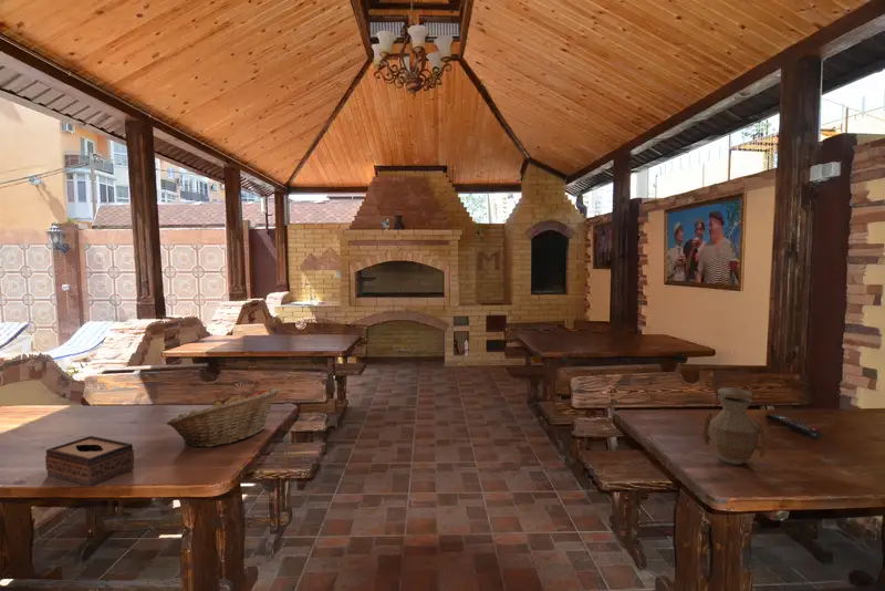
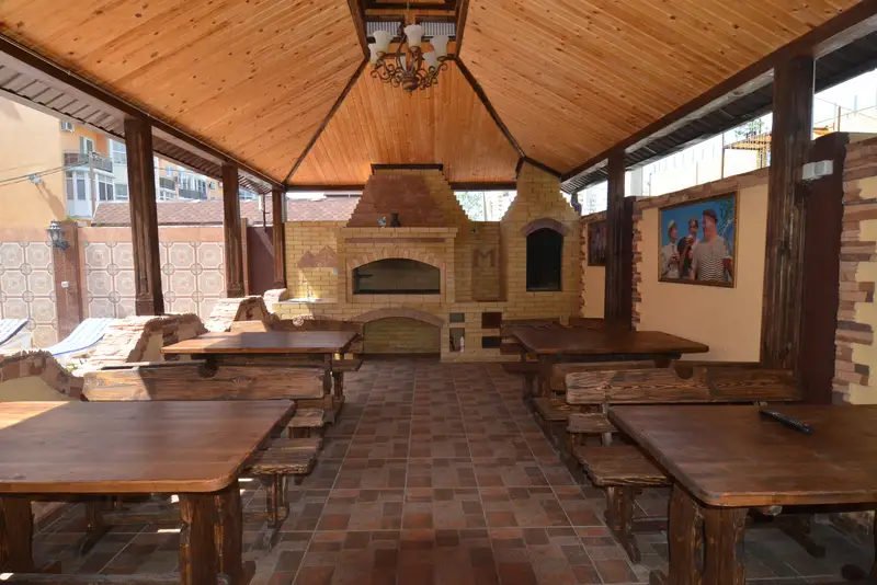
- tissue box (90, 459)
- fruit basket (227, 413)
- vase (733, 424)
